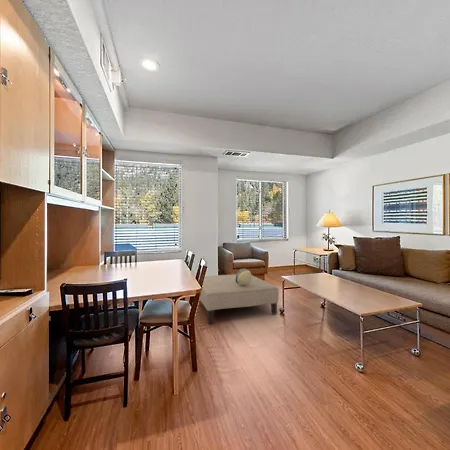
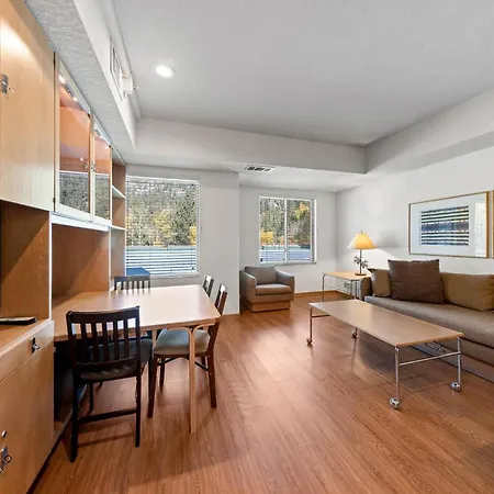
- decorative sphere (243, 276)
- ottoman (231, 293)
